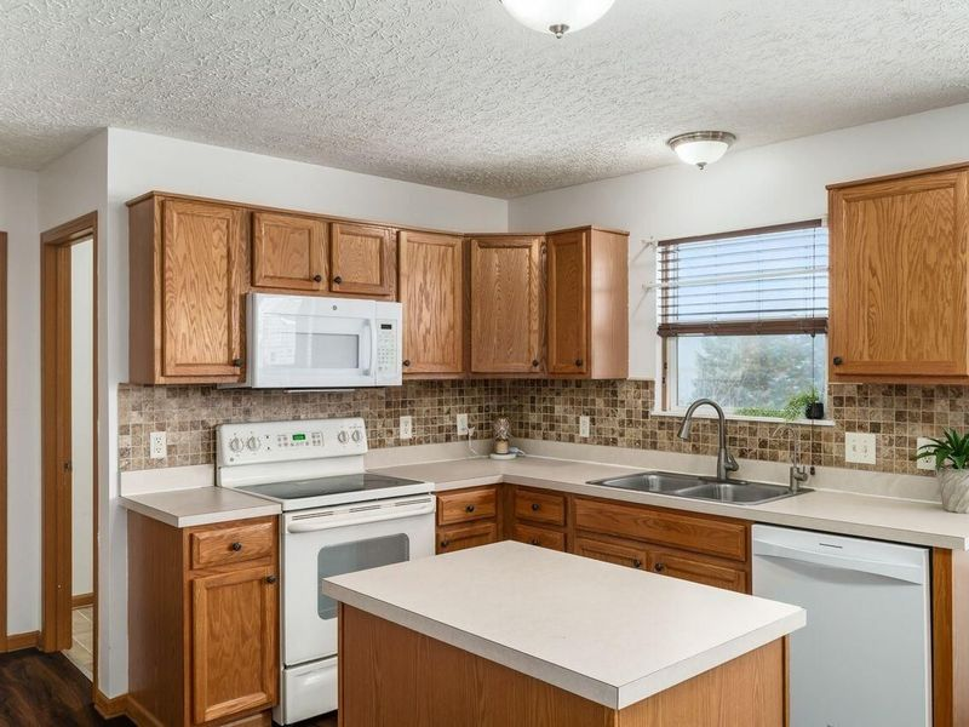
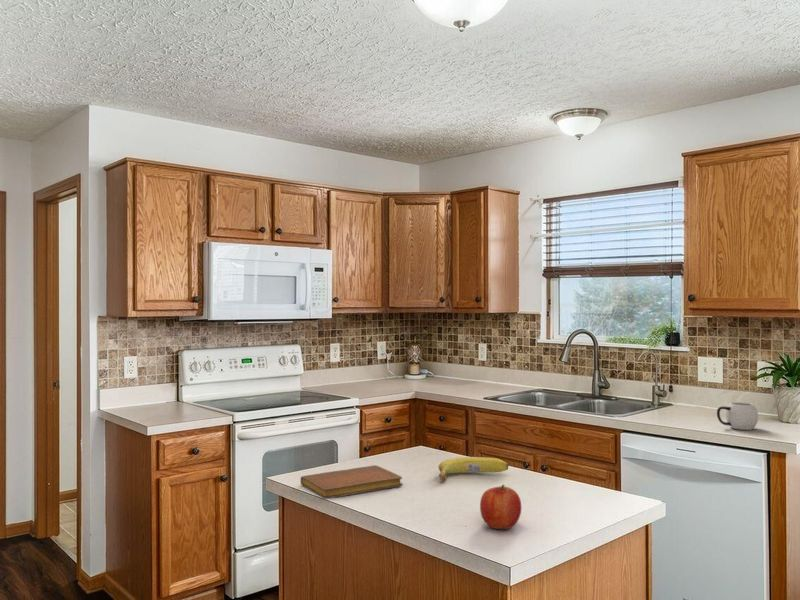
+ notebook (351, 480)
+ fruit (500, 504)
+ mug (736, 415)
+ fruit (467, 469)
